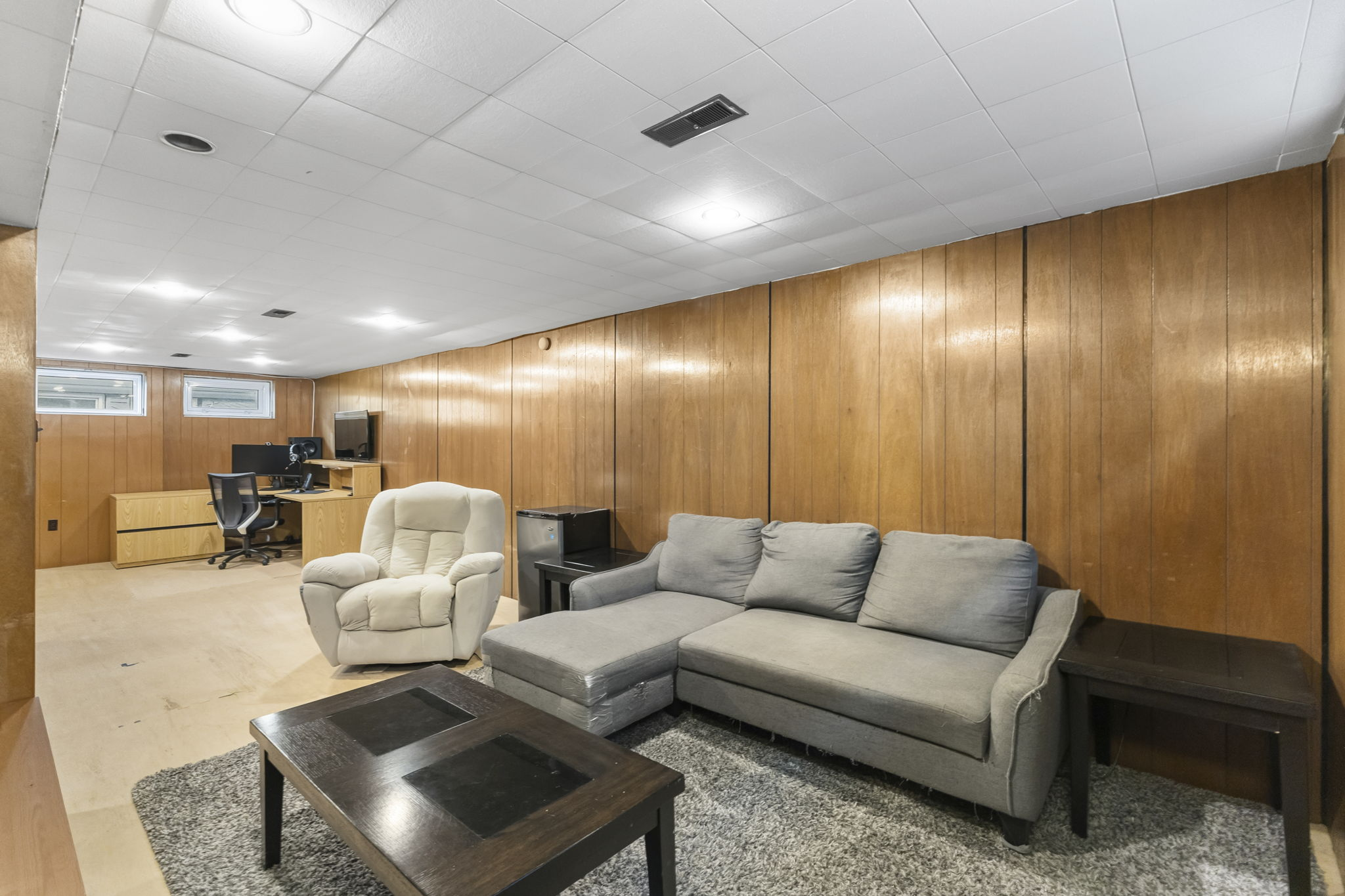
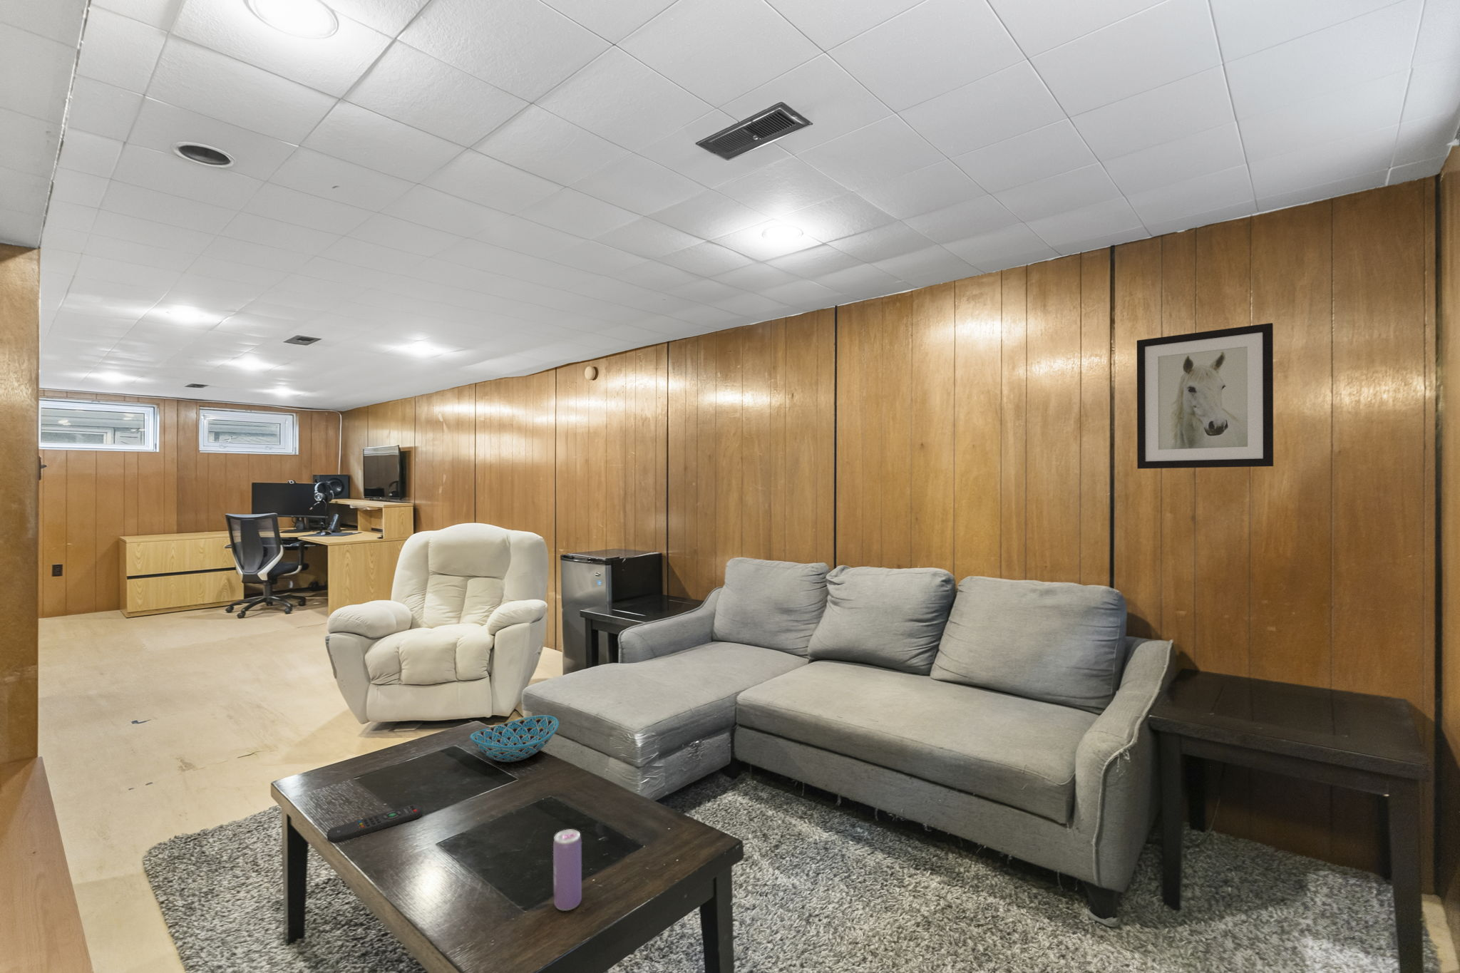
+ beverage can (568, 869)
+ wall art (1202, 400)
+ remote control (376, 822)
+ bowl (516, 742)
